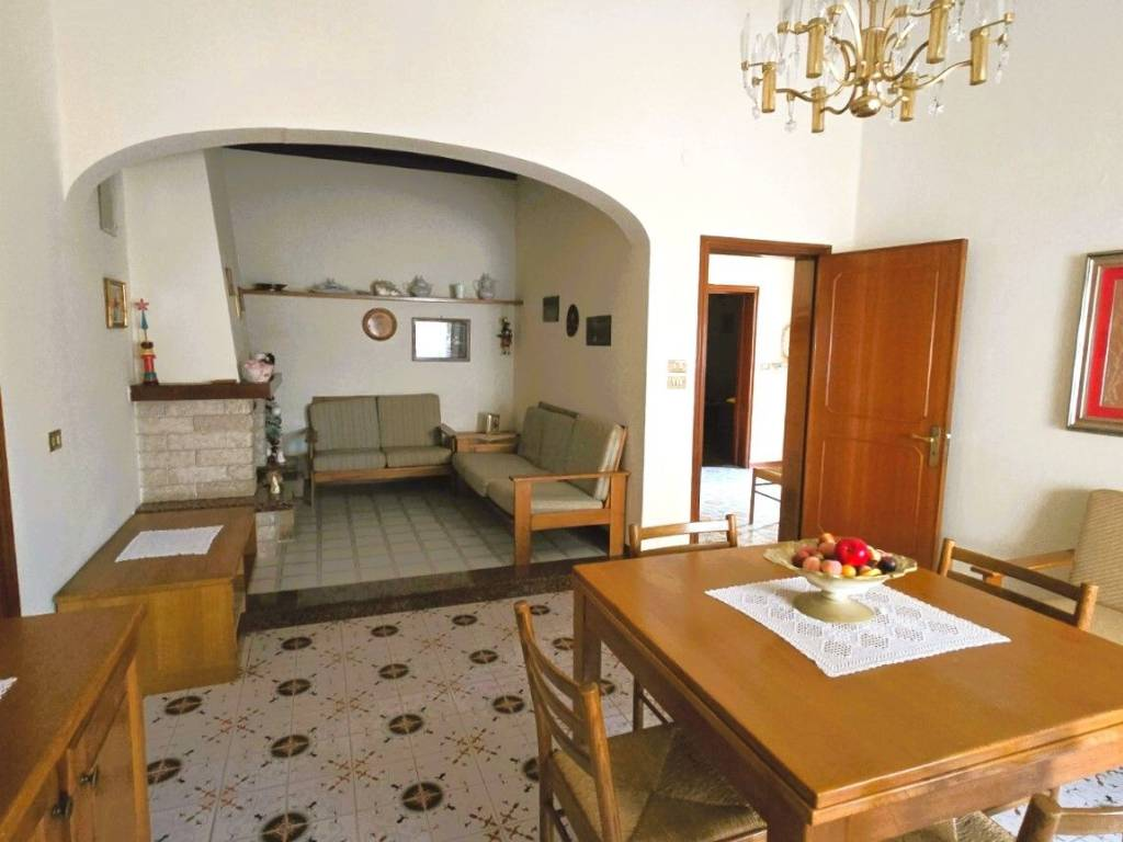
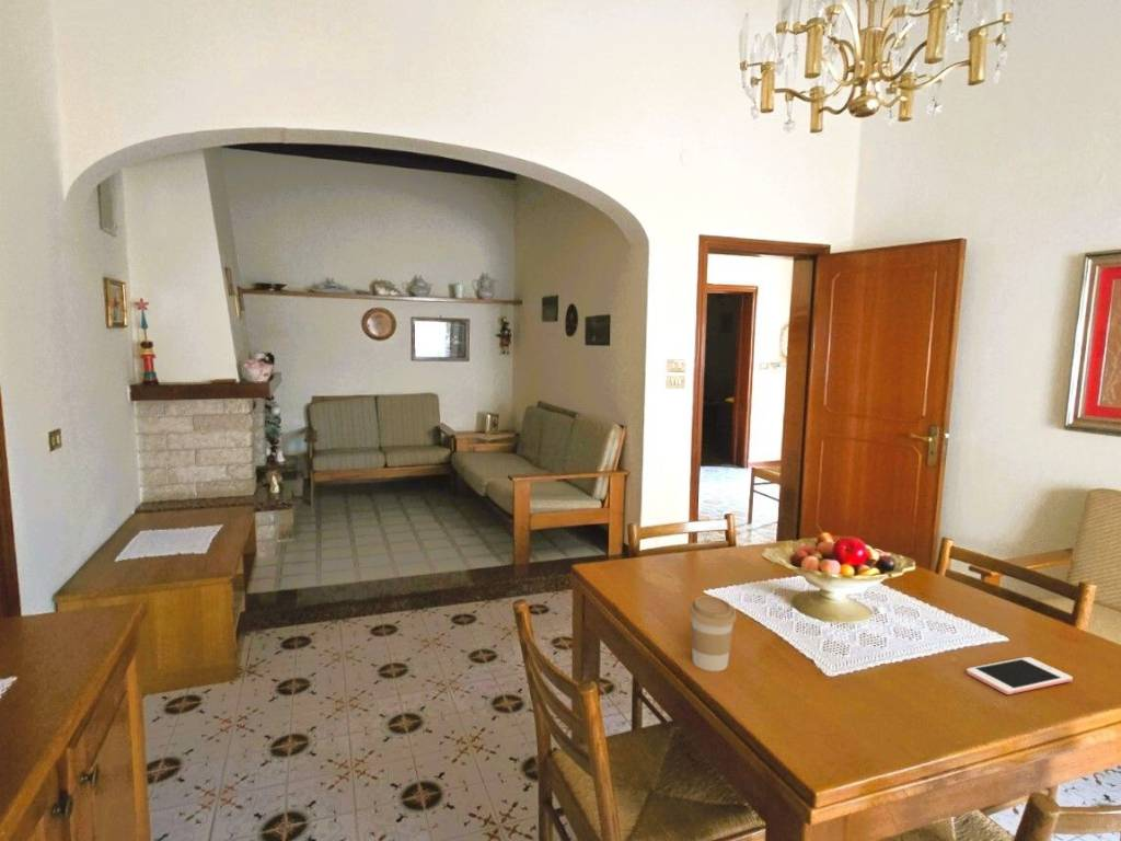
+ cell phone (1018, 675)
+ coffee cup (710, 632)
